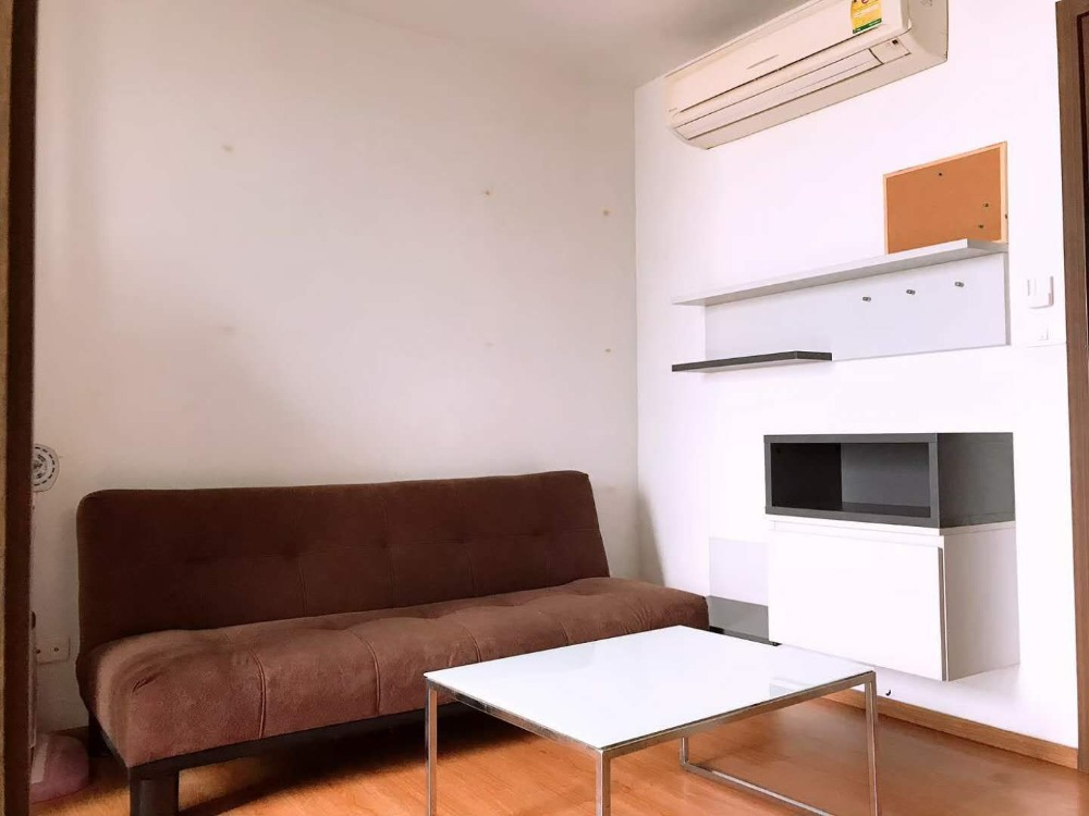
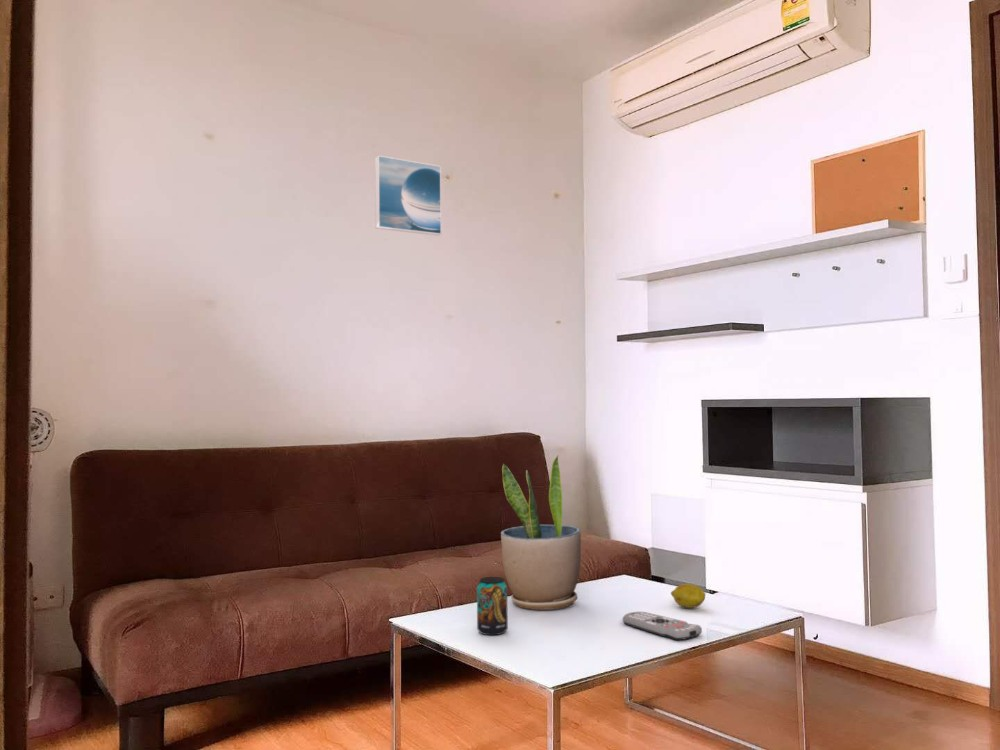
+ beverage can (492, 605)
+ remote control (659, 624)
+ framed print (408, 196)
+ potted plant (540, 527)
+ fruit (687, 595)
